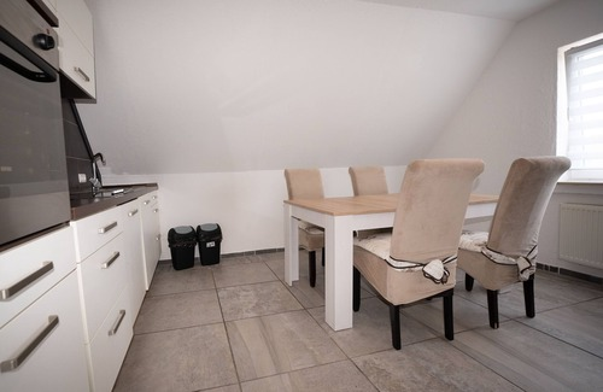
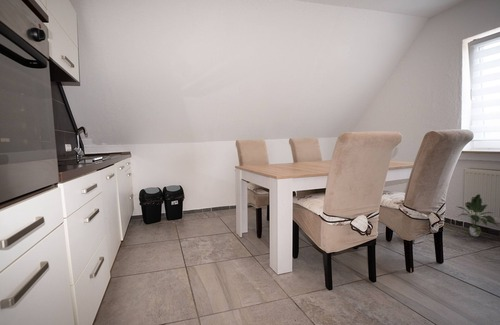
+ potted plant (474, 215)
